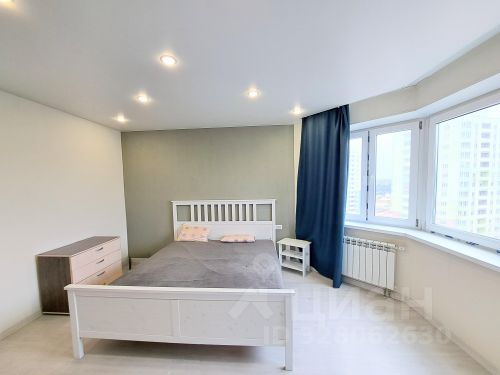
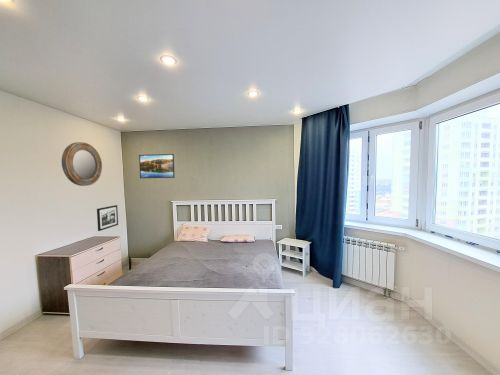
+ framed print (156, 166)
+ home mirror (83, 164)
+ picture frame (108, 217)
